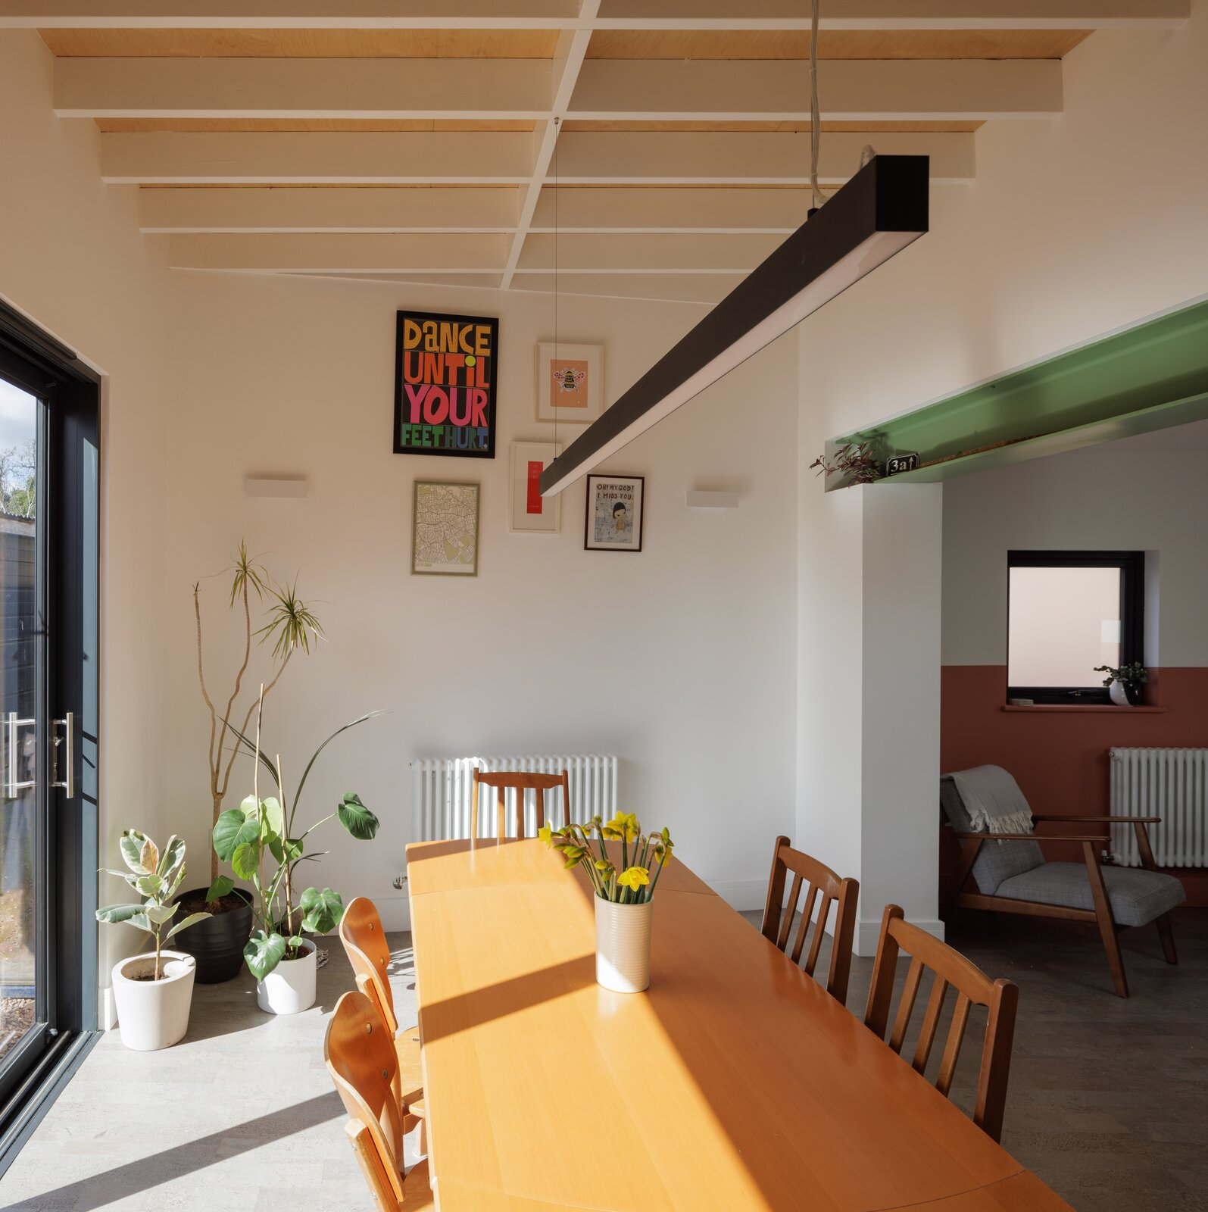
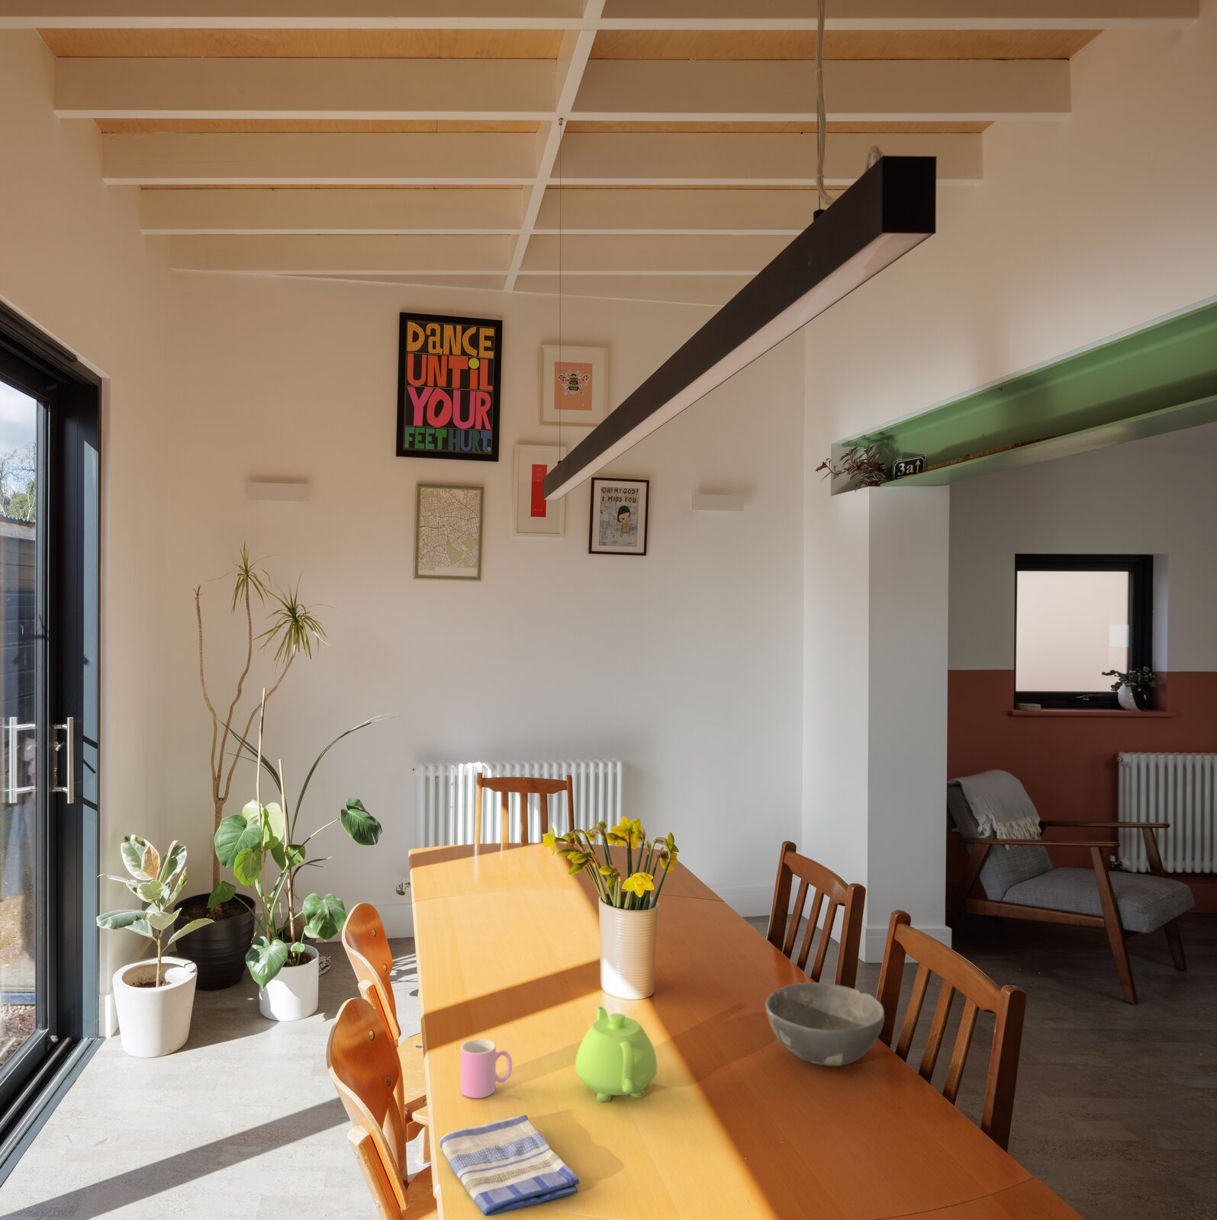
+ dish towel (507, 1161)
+ bowl (822, 1029)
+ teapot (616, 1050)
+ cup (486, 1067)
